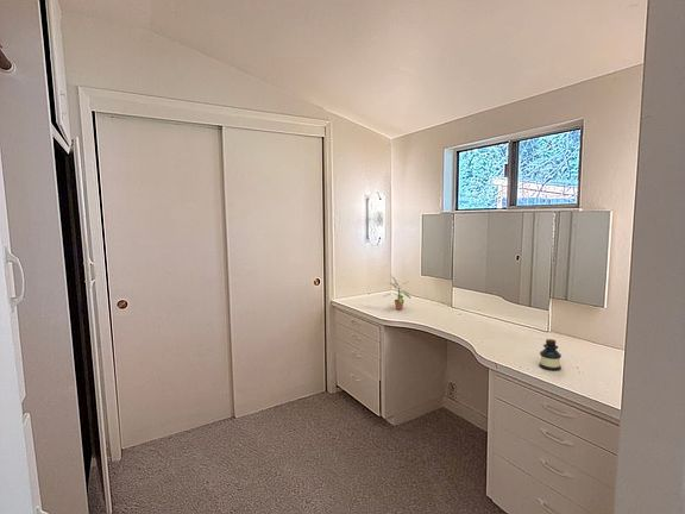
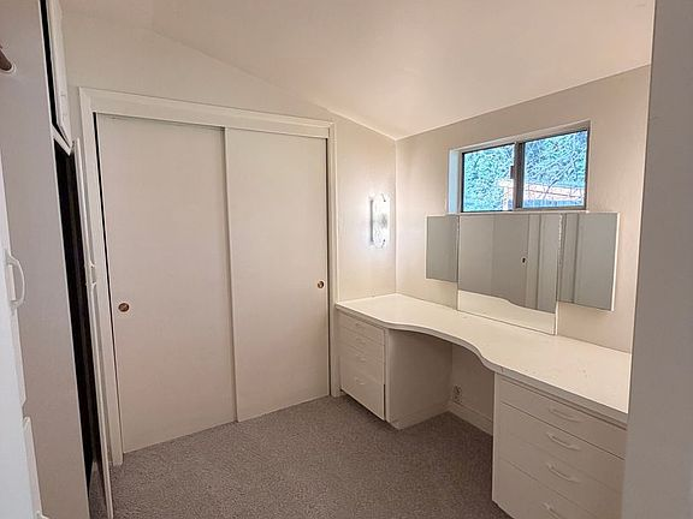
- ink bottle (549, 353)
- potted plant (398, 292)
